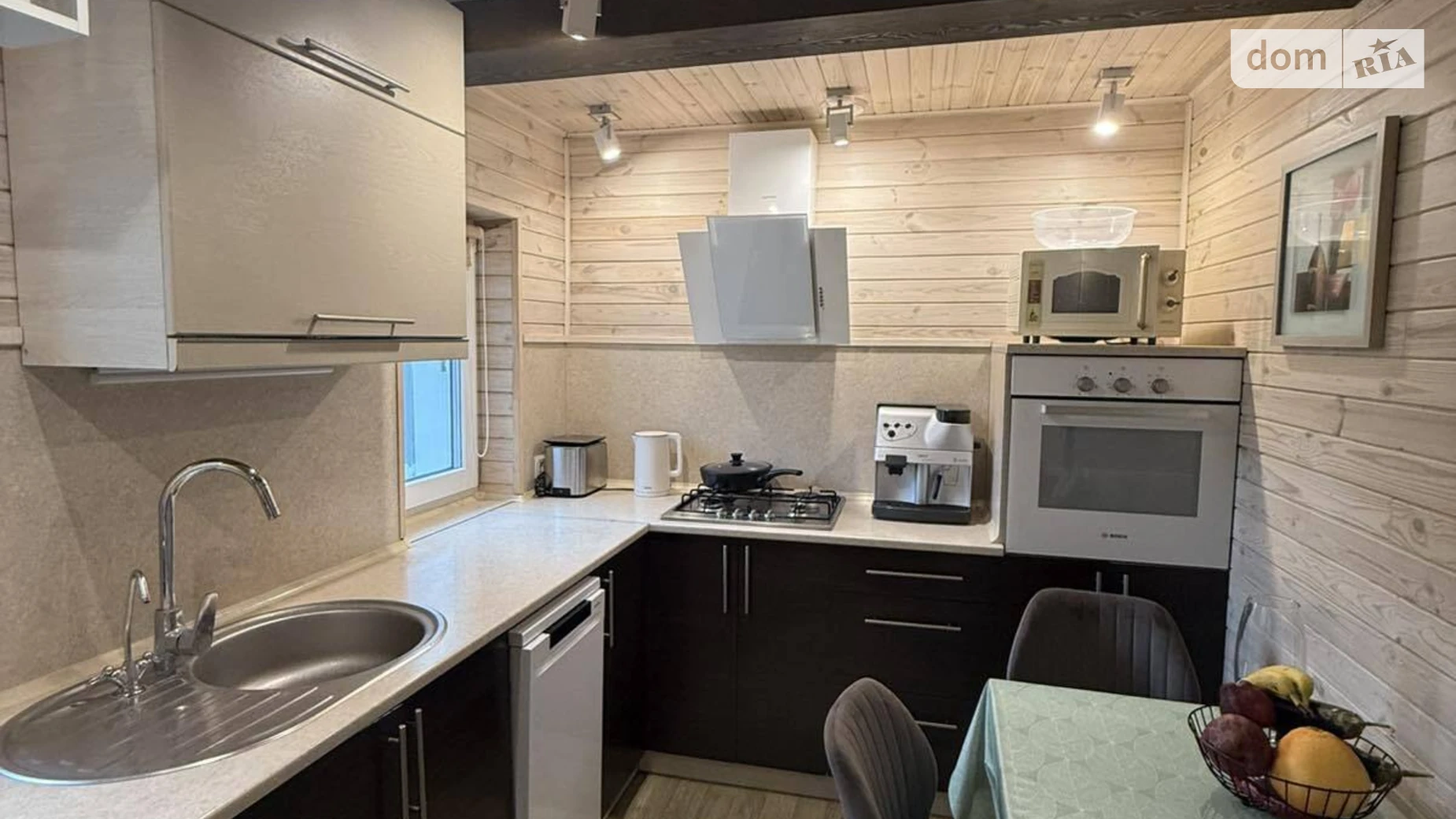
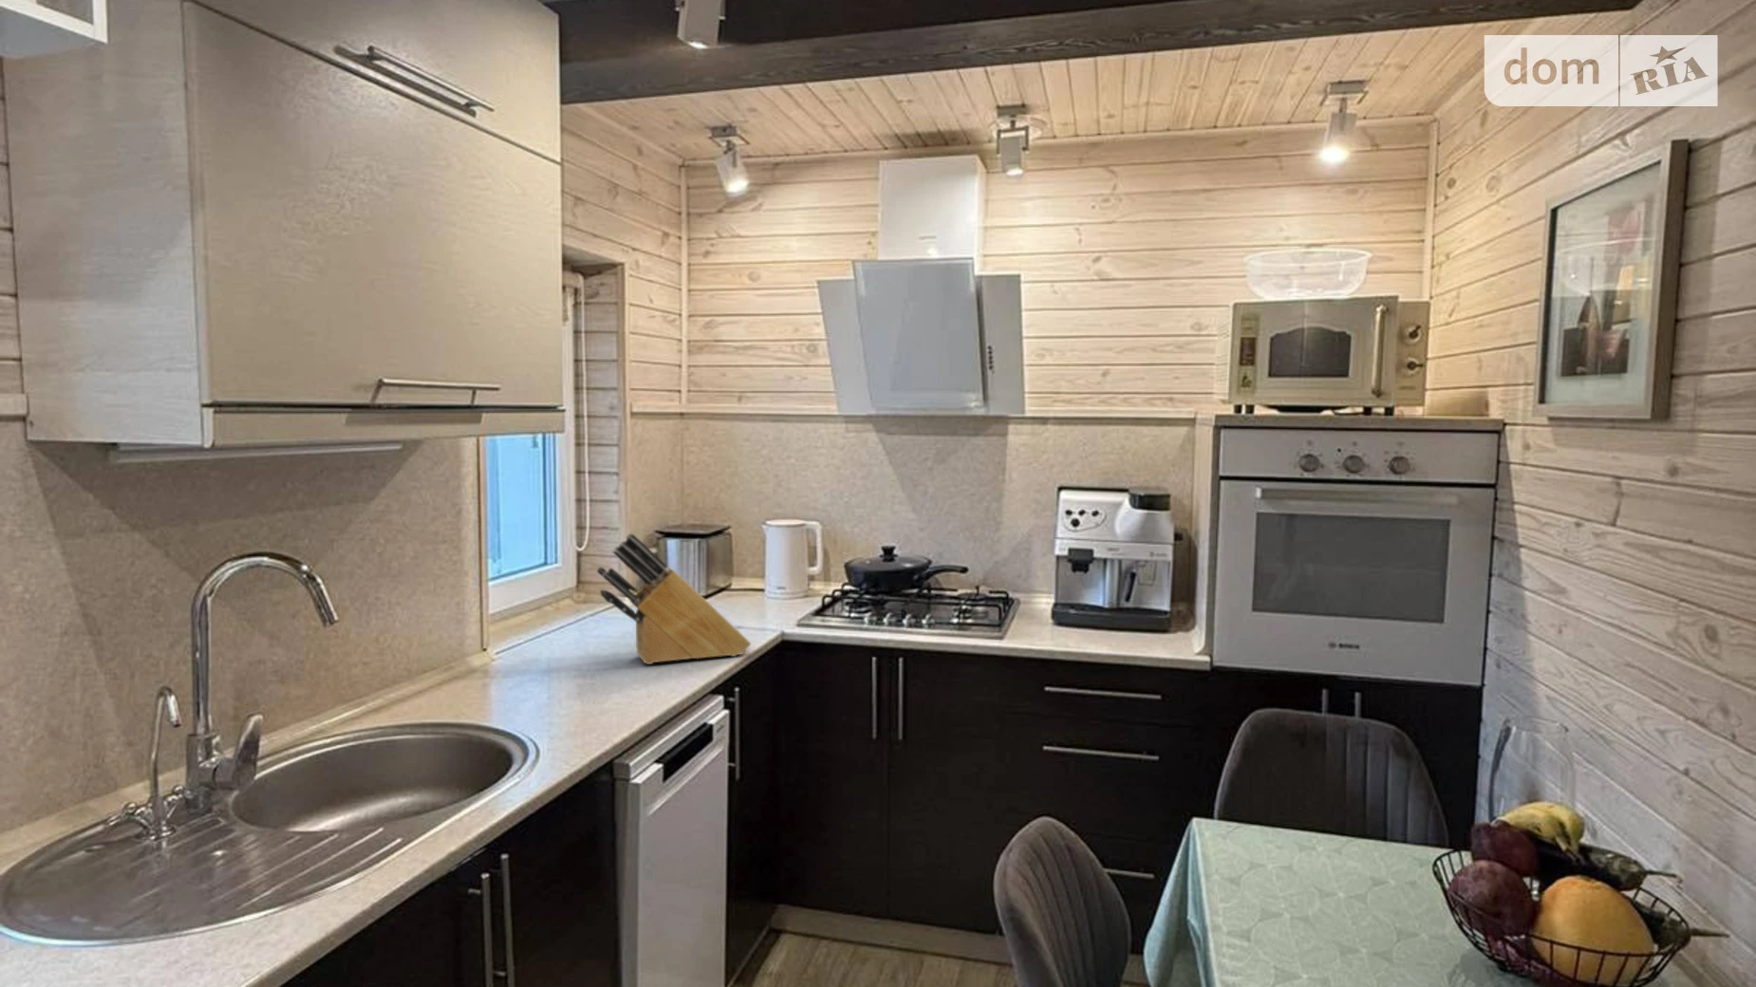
+ knife block (674, 594)
